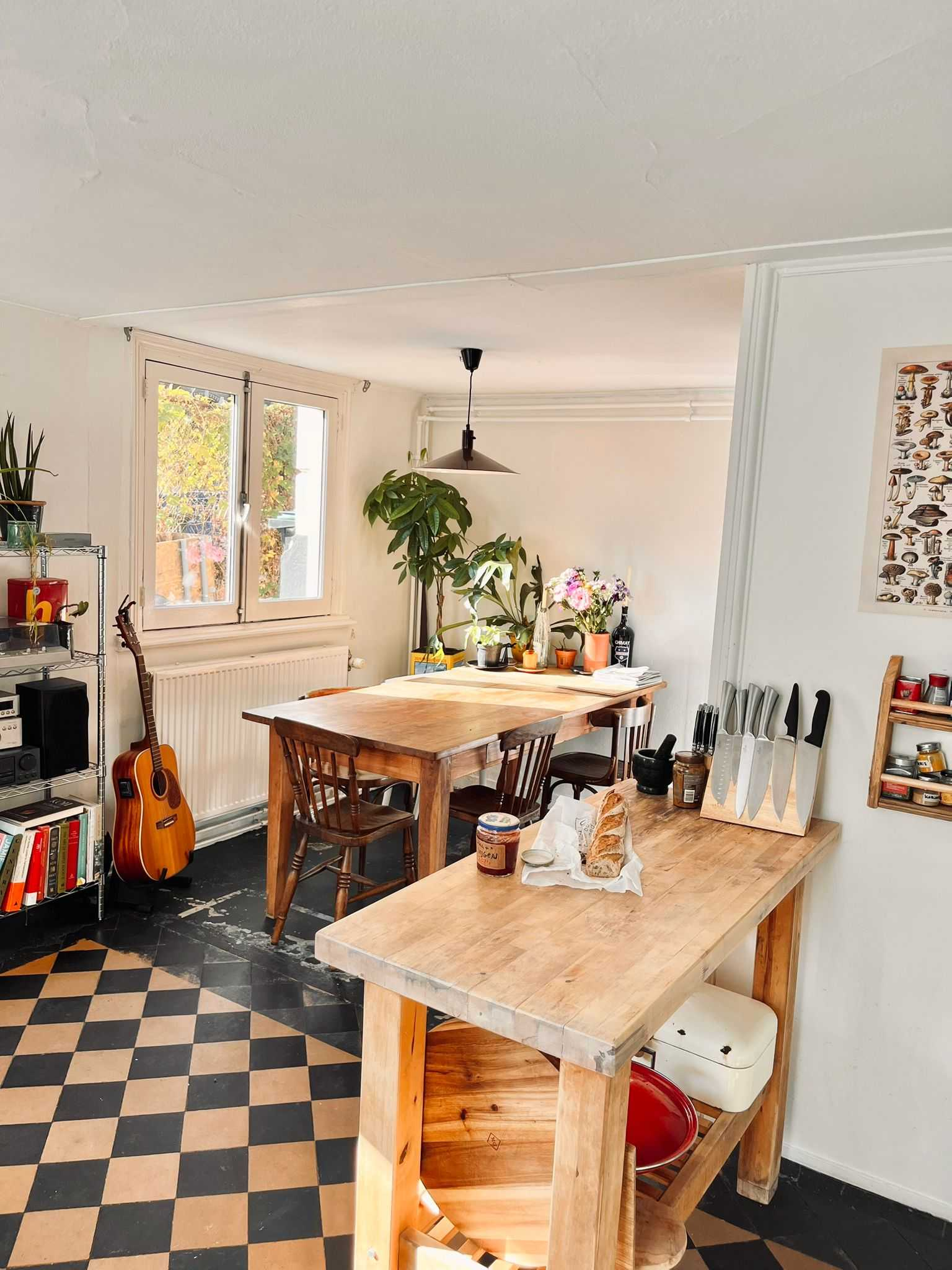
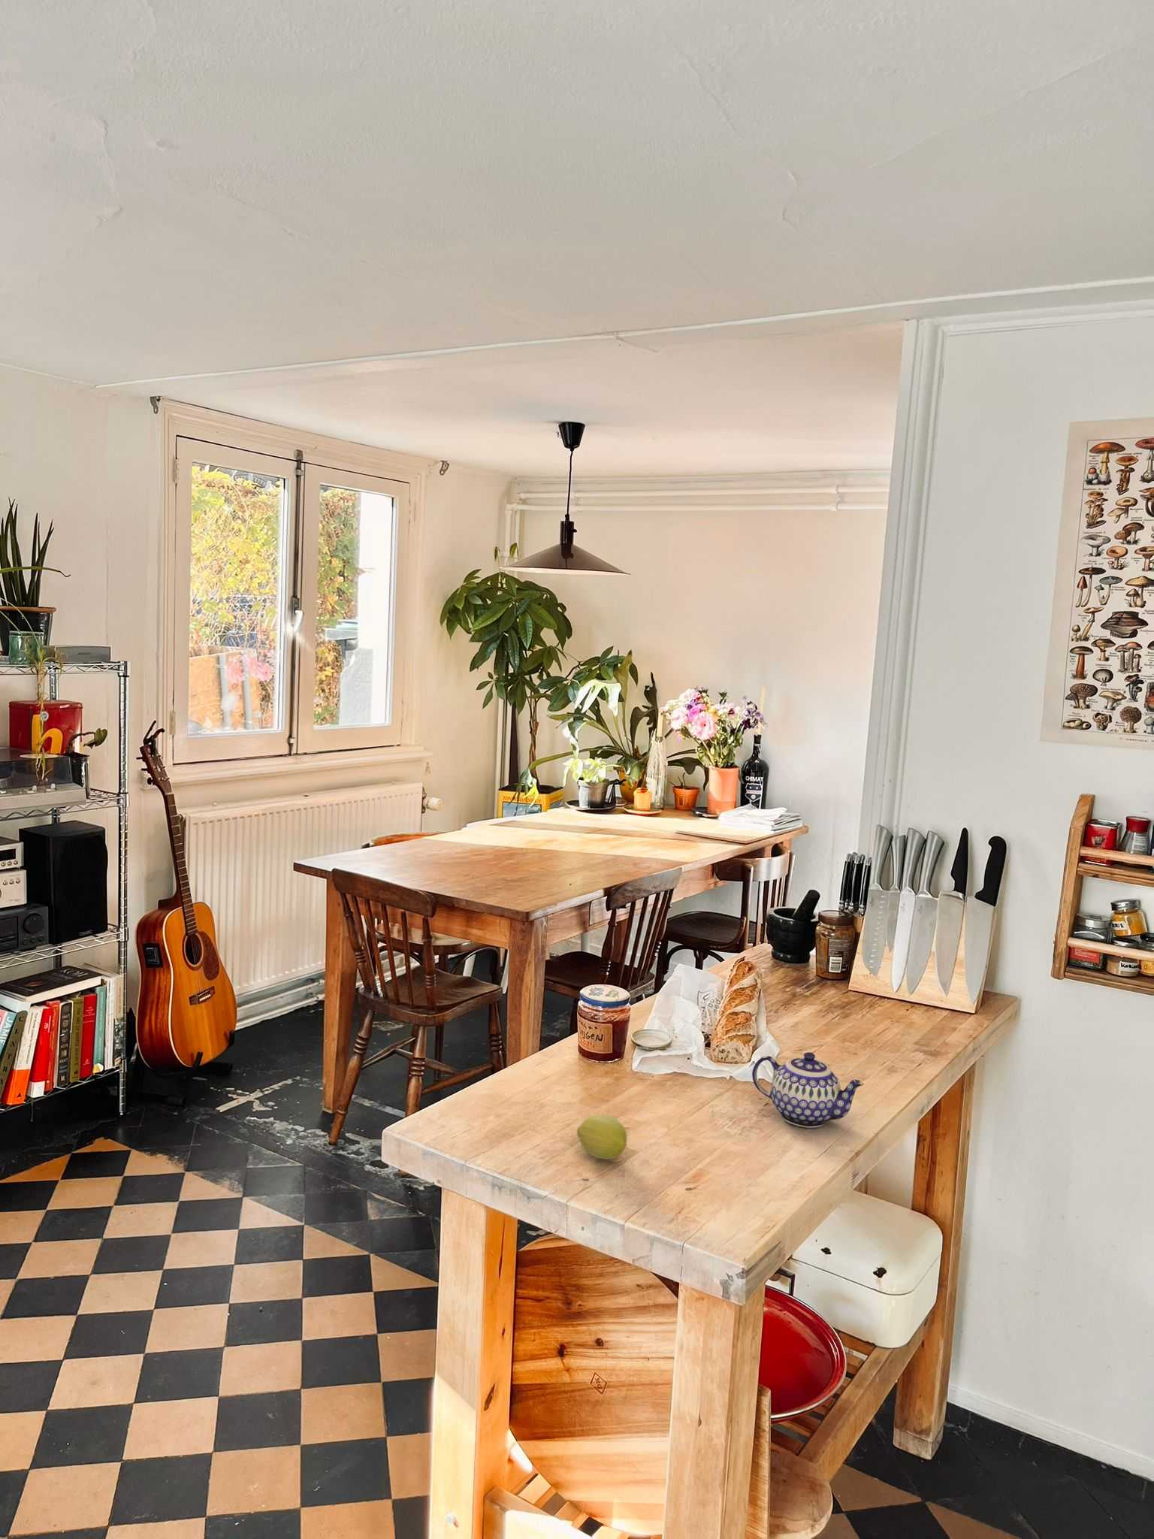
+ teapot (806, 1086)
+ fruit (601, 1137)
